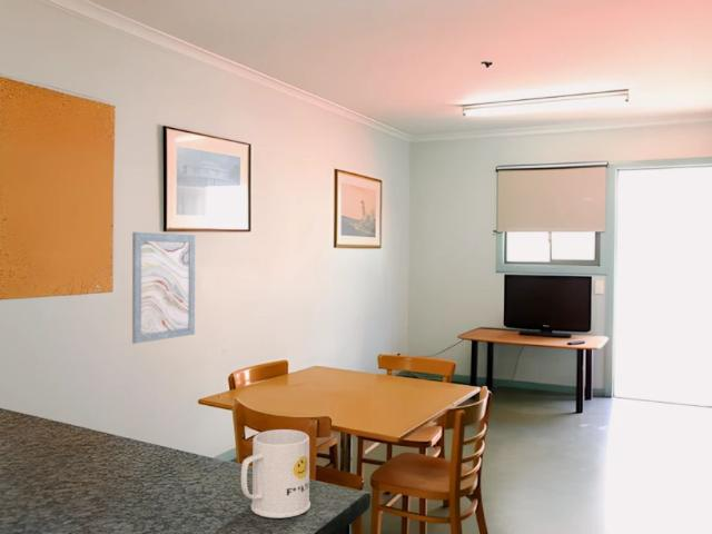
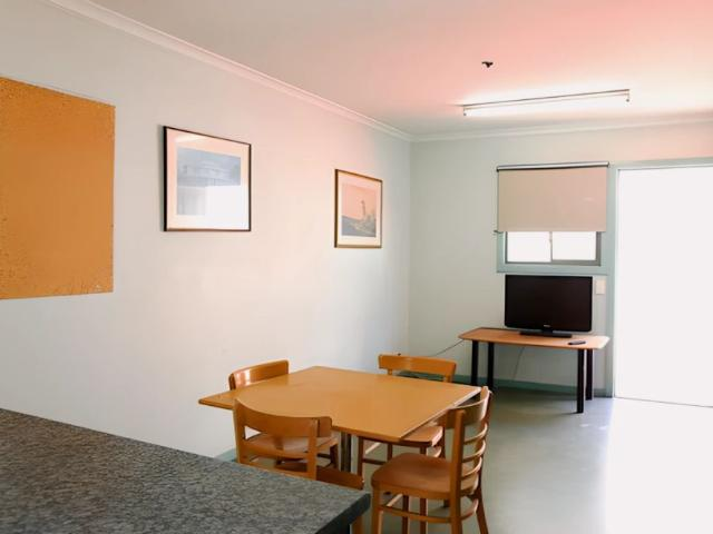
- wall art (165, 286)
- mug (275, 474)
